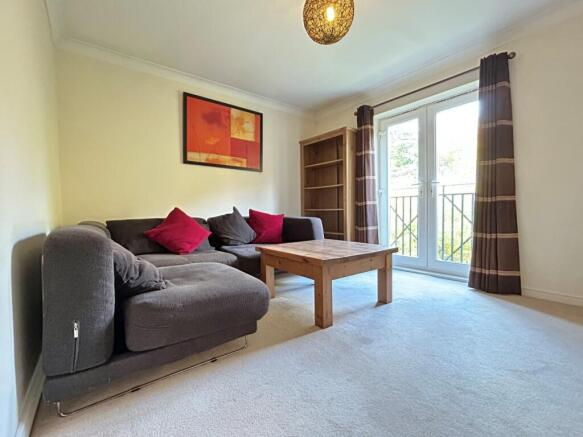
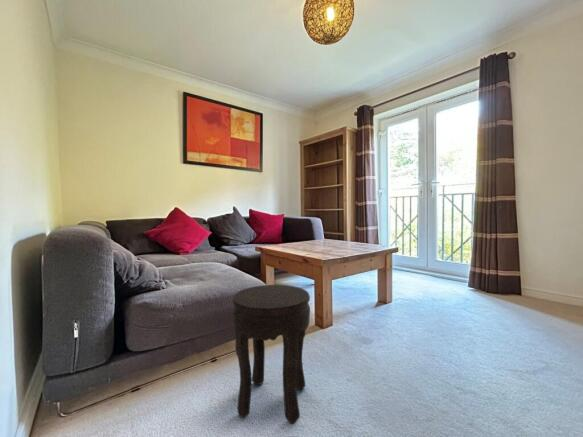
+ side table (272, 339)
